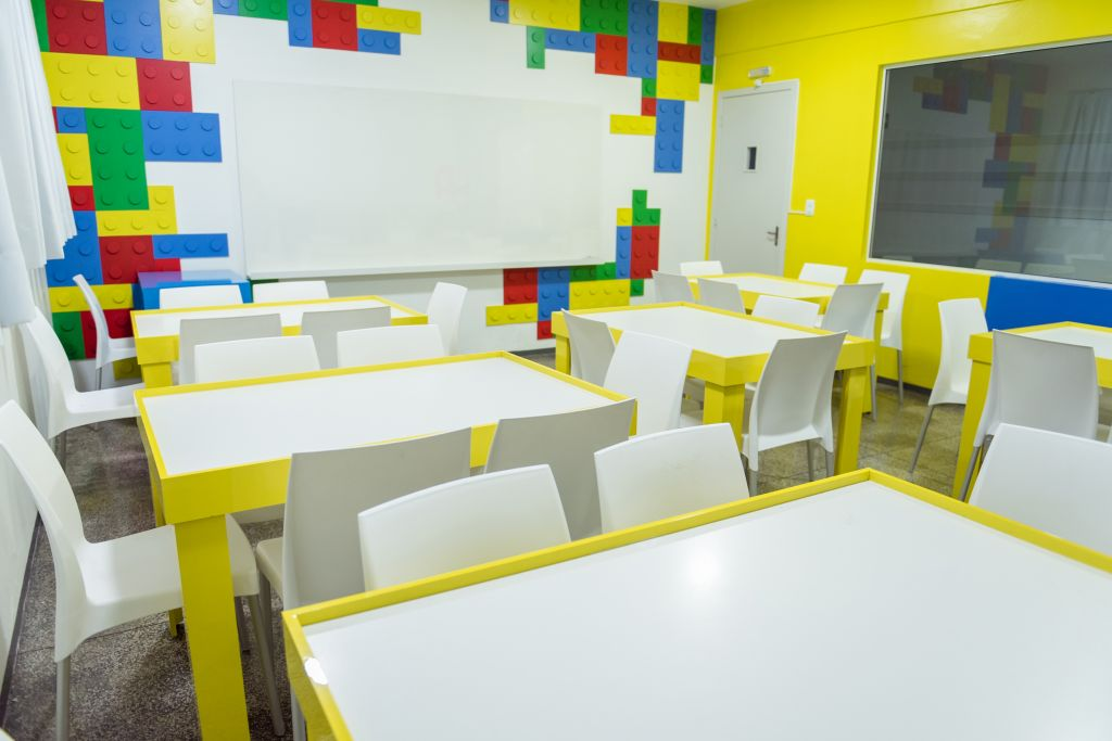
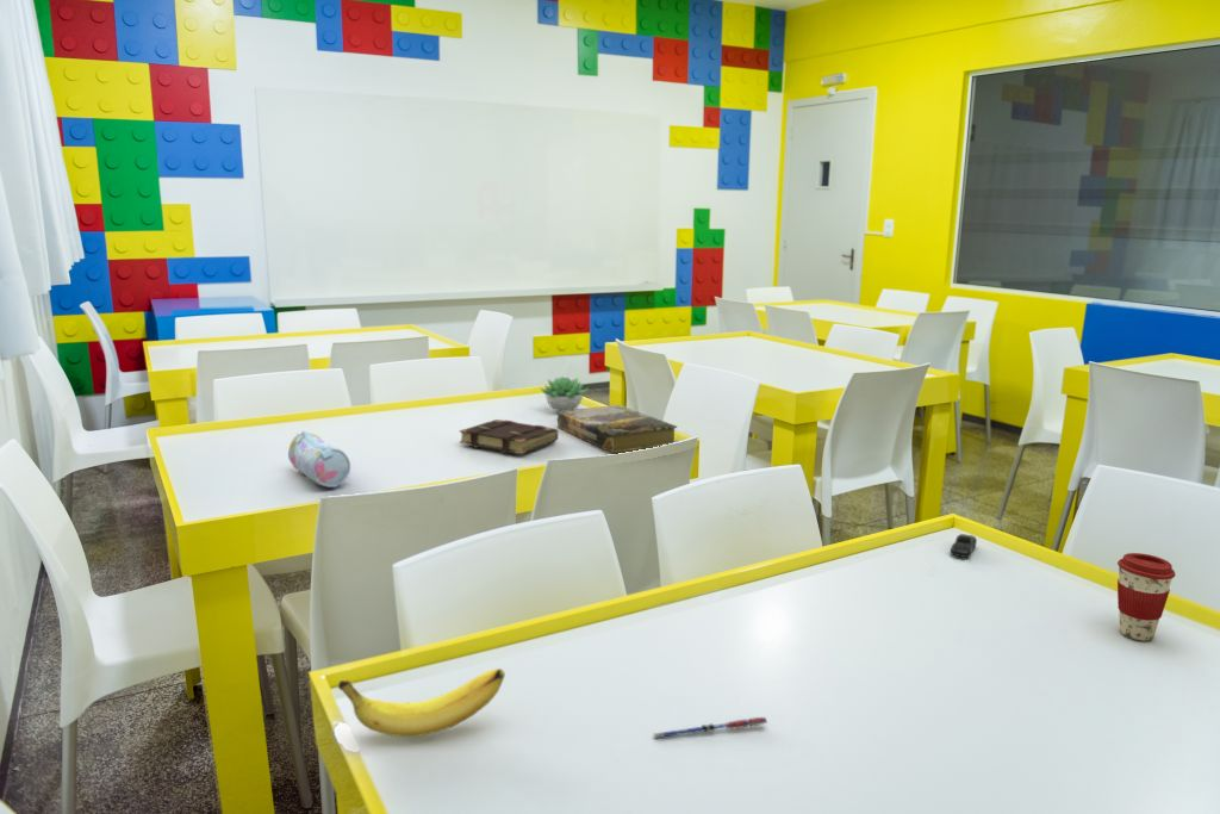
+ computer mouse (966, 538)
+ succulent plant (564, 394)
+ pen (710, 726)
+ coffee cup (1141, 597)
+ pencil case (318, 458)
+ book (509, 434)
+ banana (424, 701)
+ book (615, 427)
